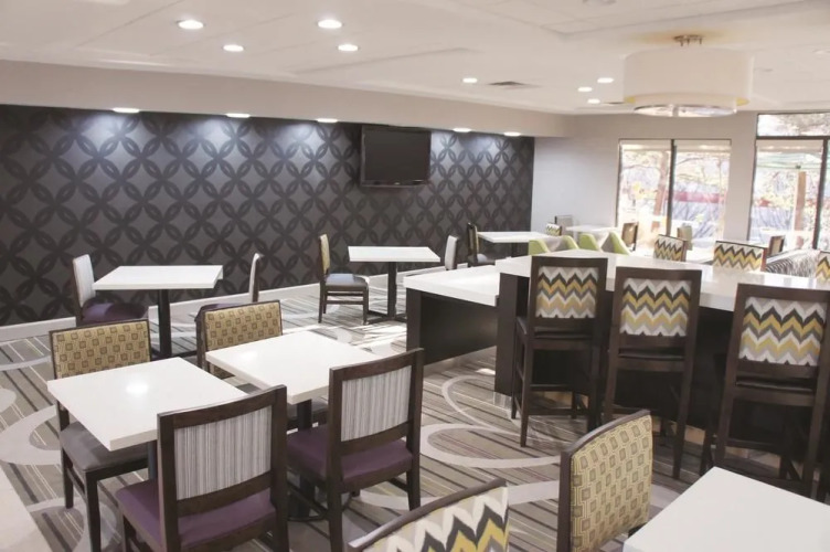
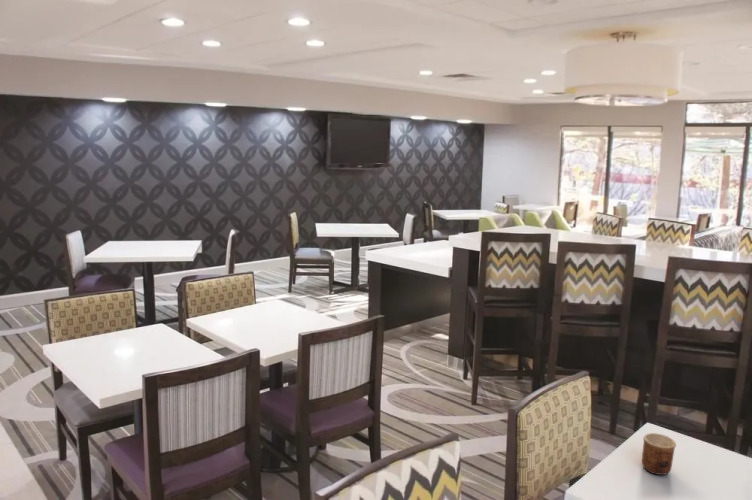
+ cup (658, 454)
